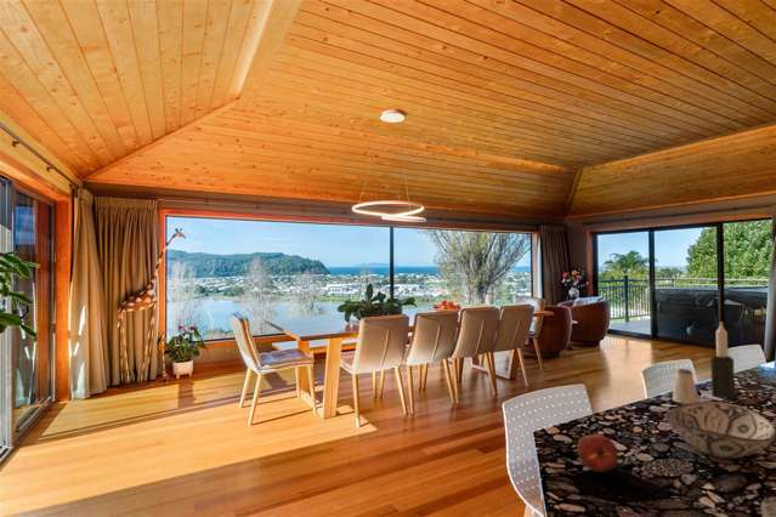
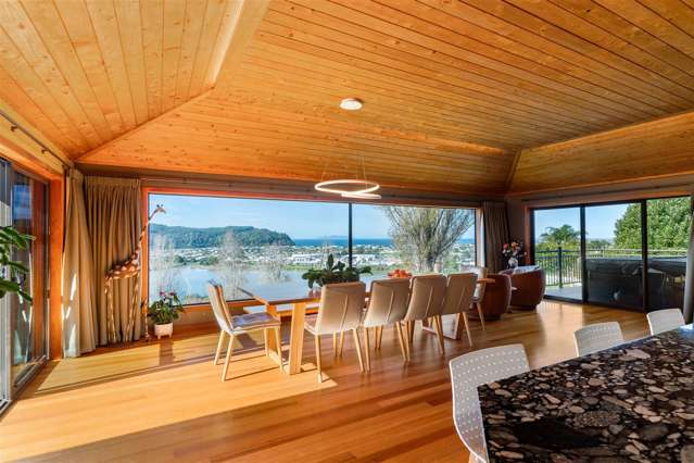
- saltshaker (685, 385)
- apple (596, 451)
- decorative bowl (718, 432)
- candle (721, 358)
